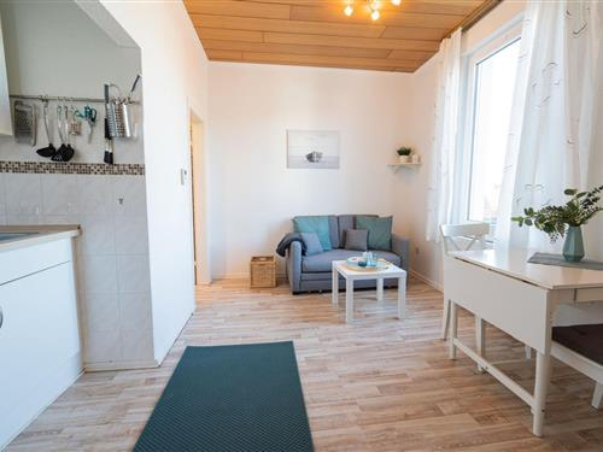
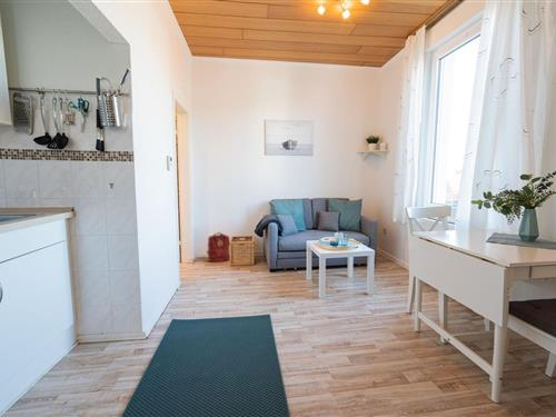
+ backpack (218, 246)
